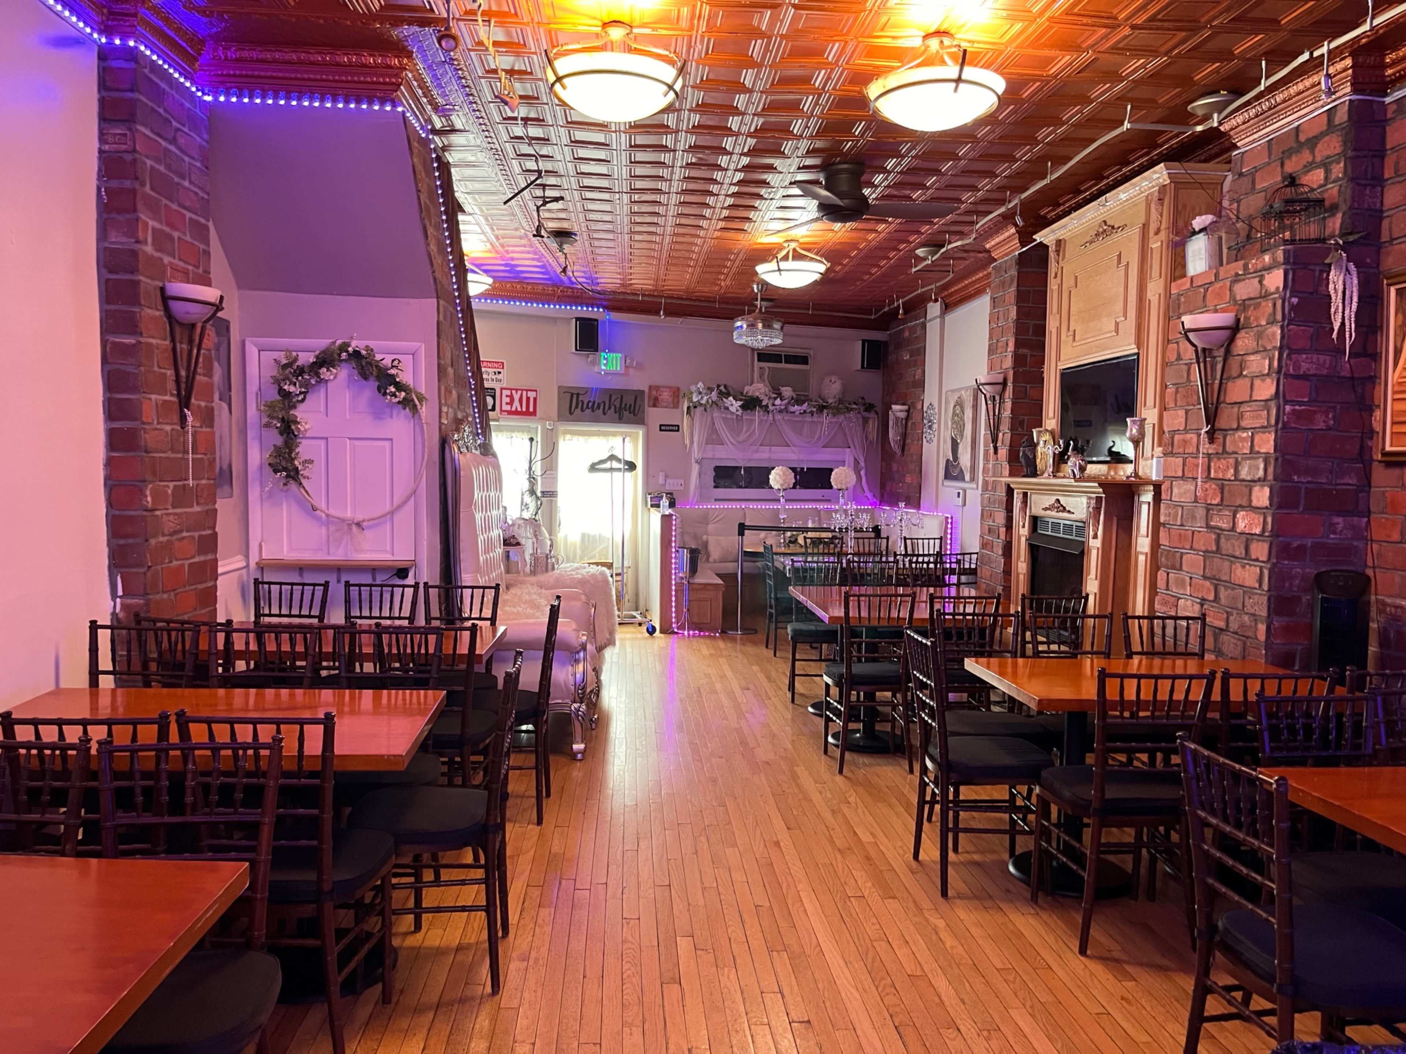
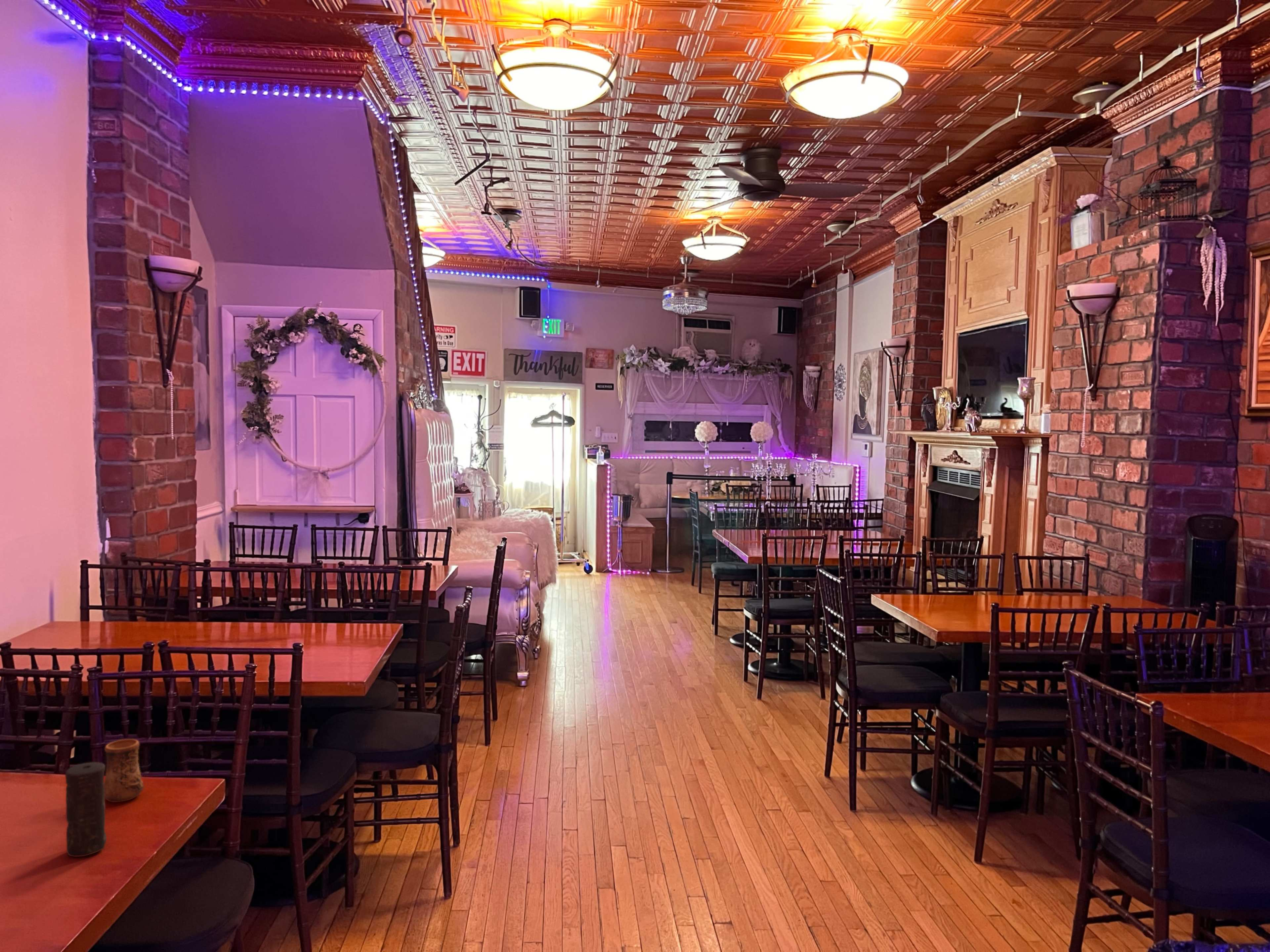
+ cup (123, 770)
+ candle (86, 809)
